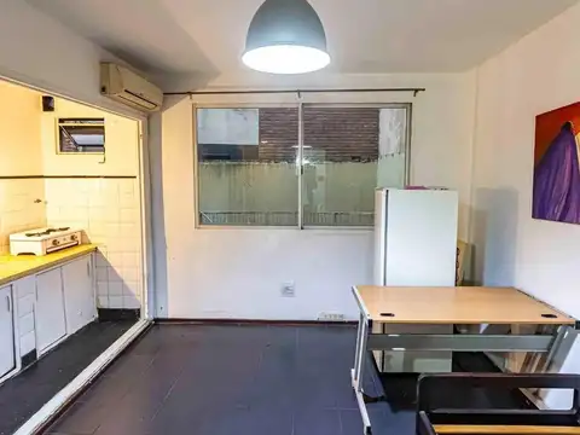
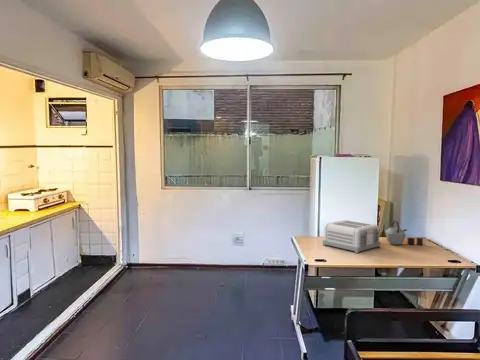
+ toaster (353, 235)
+ kettle (404, 232)
